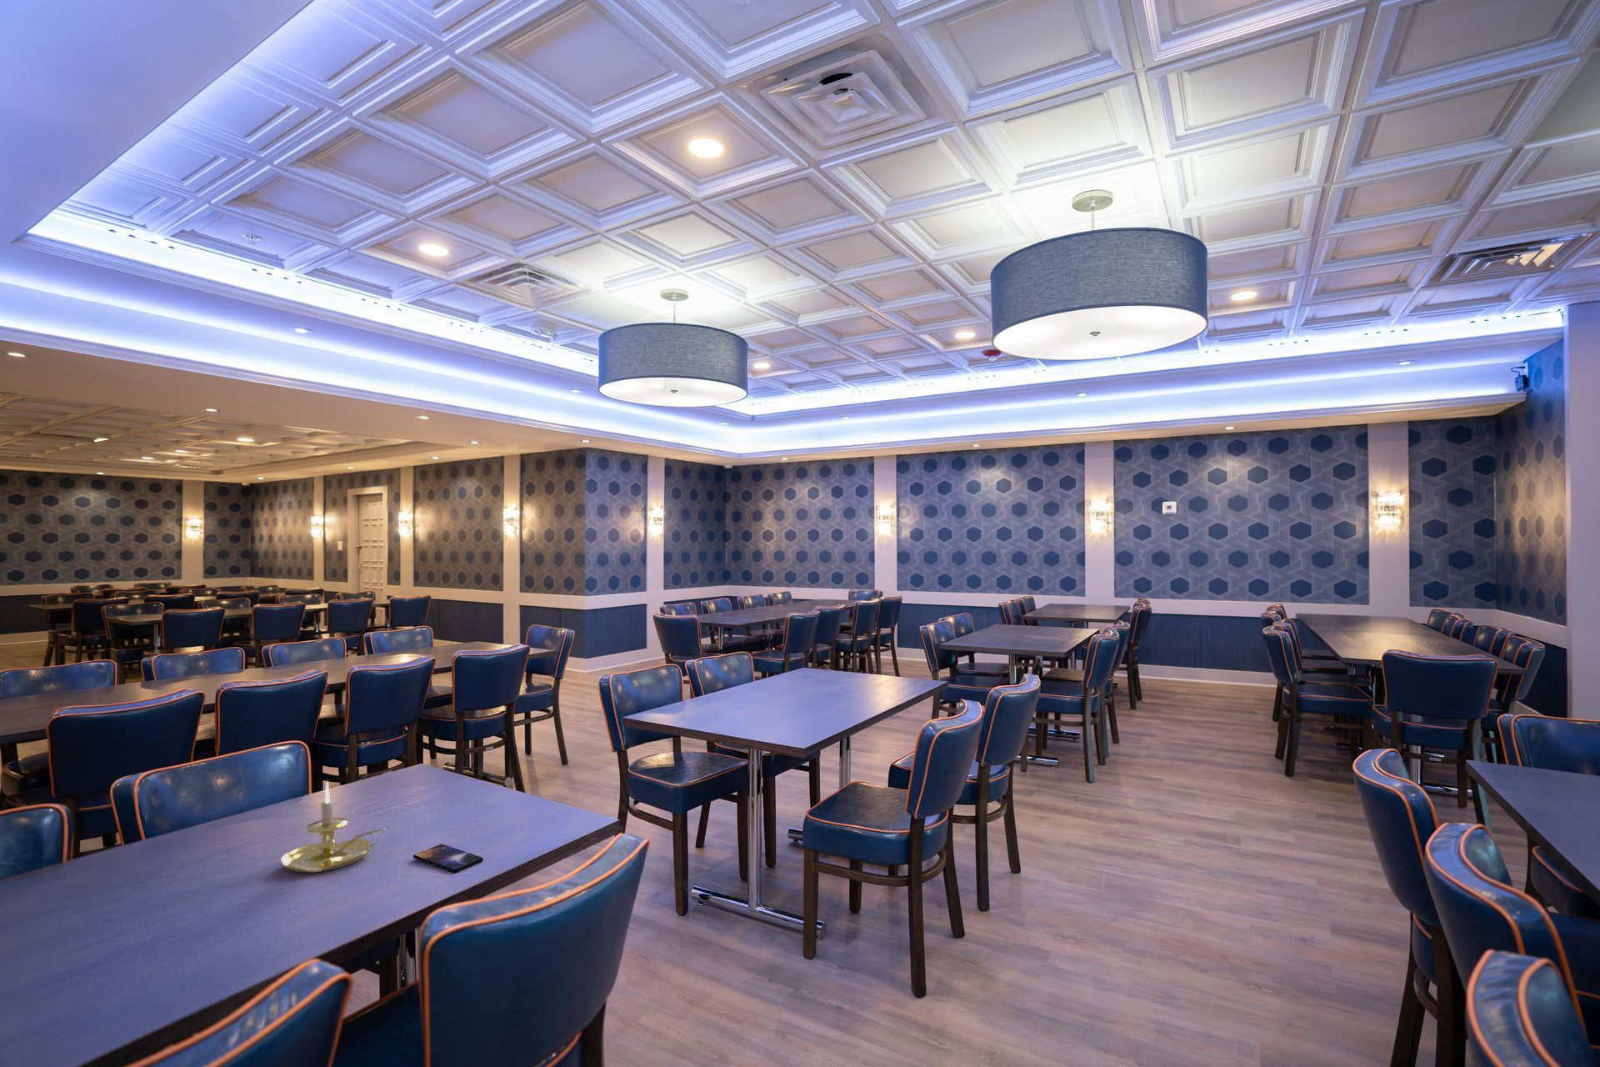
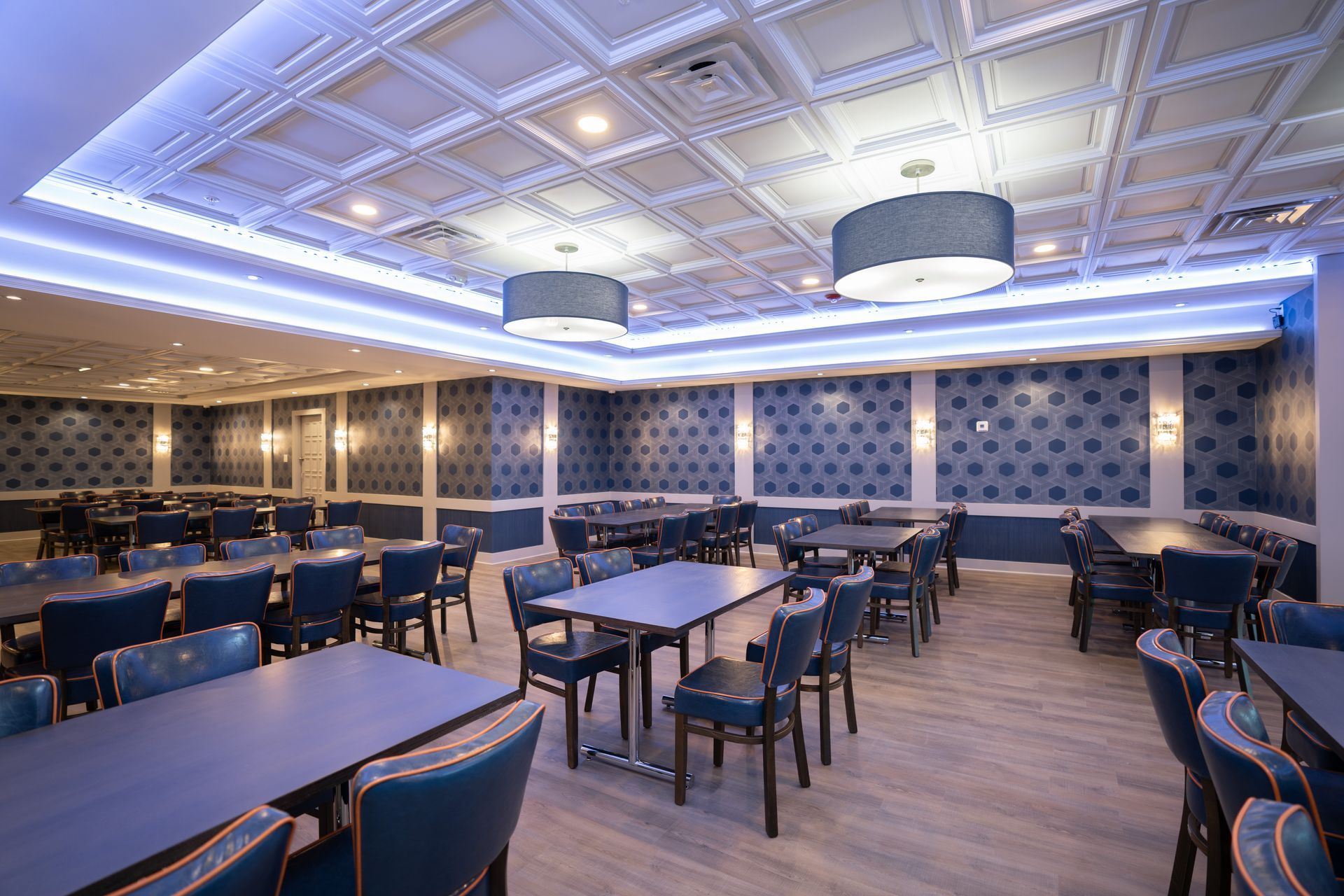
- candle holder (335, 819)
- smartphone (448, 857)
